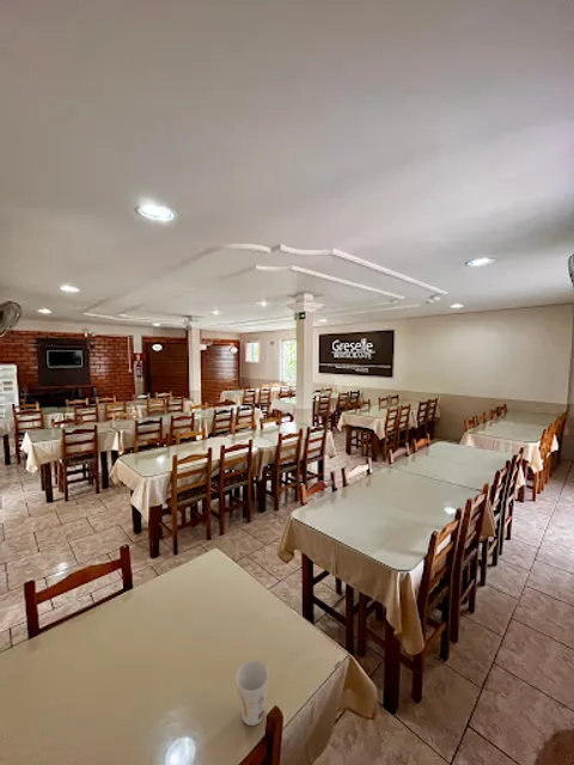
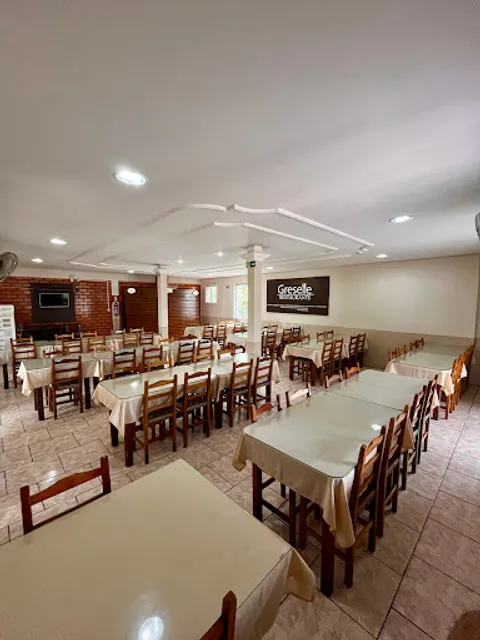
- cup (252, 693)
